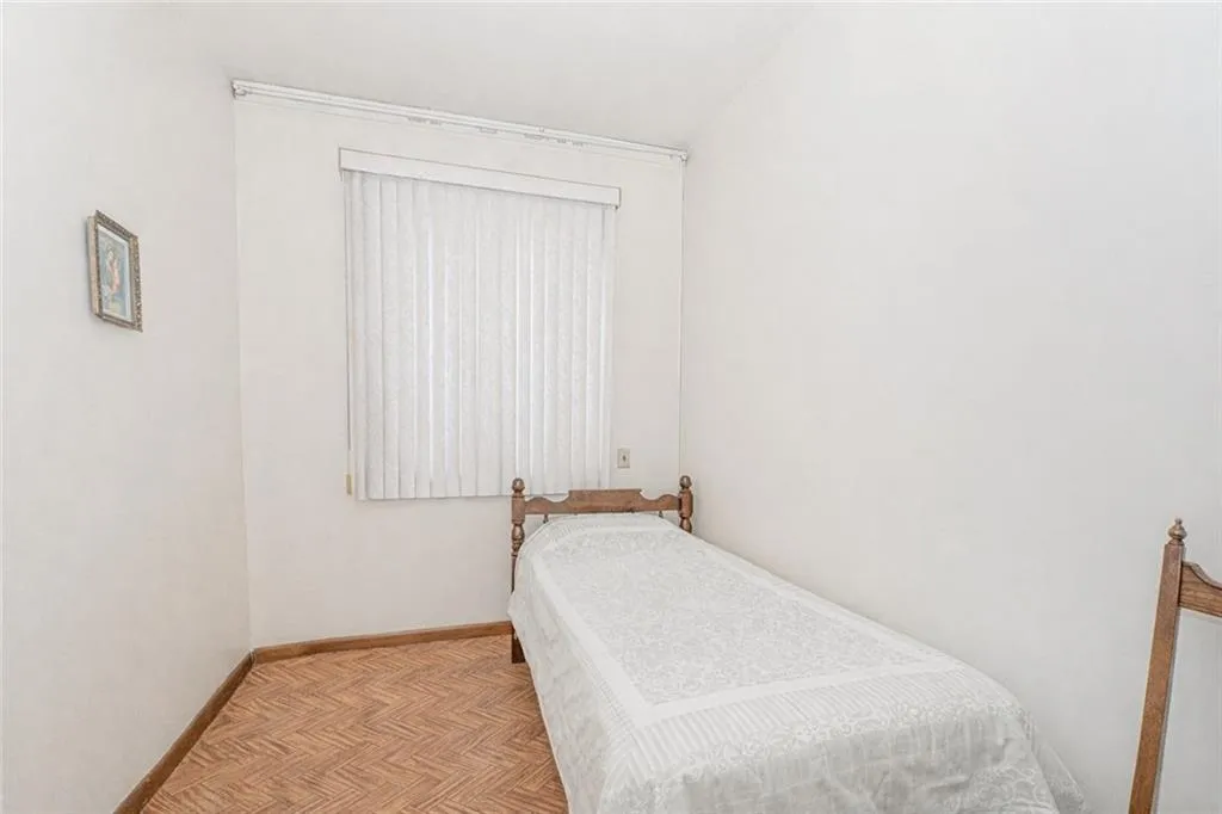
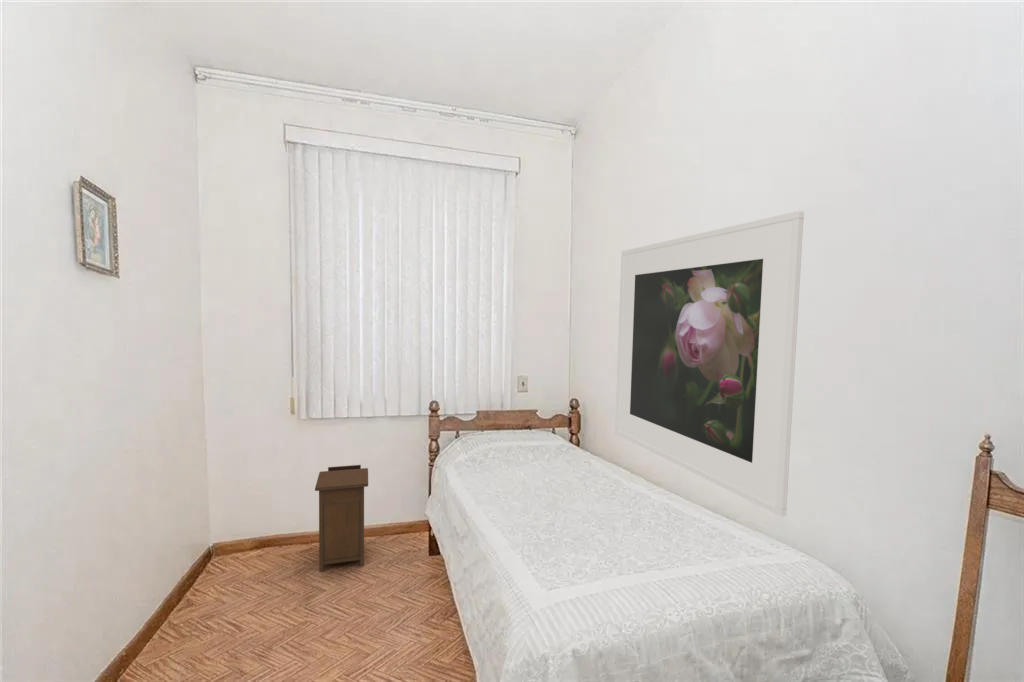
+ nightstand (343, 514)
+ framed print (684, 352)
